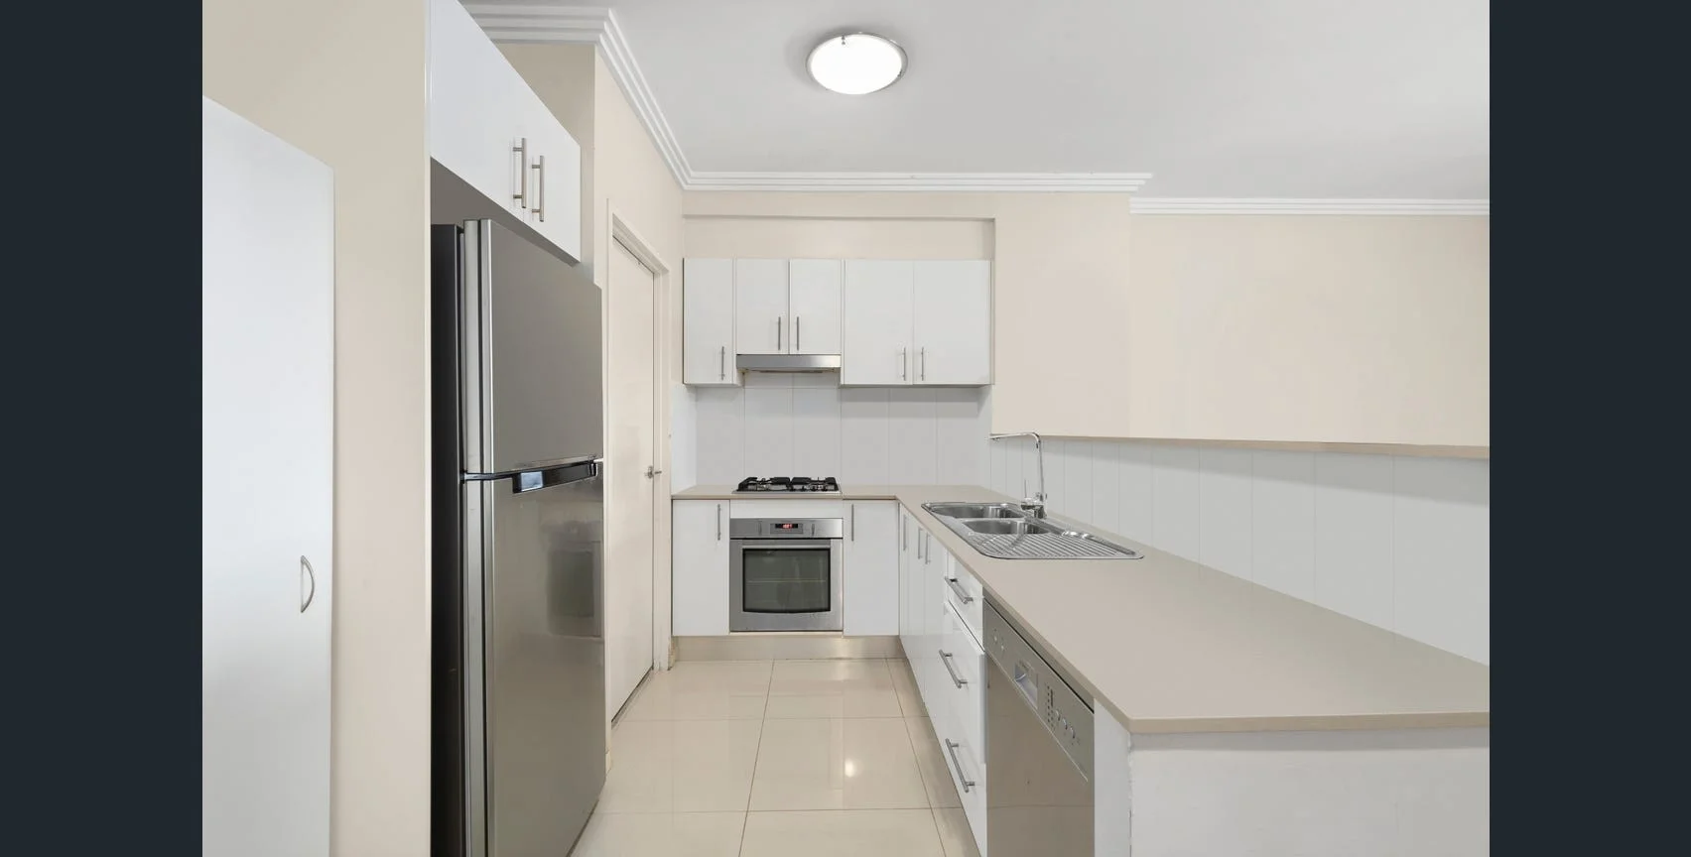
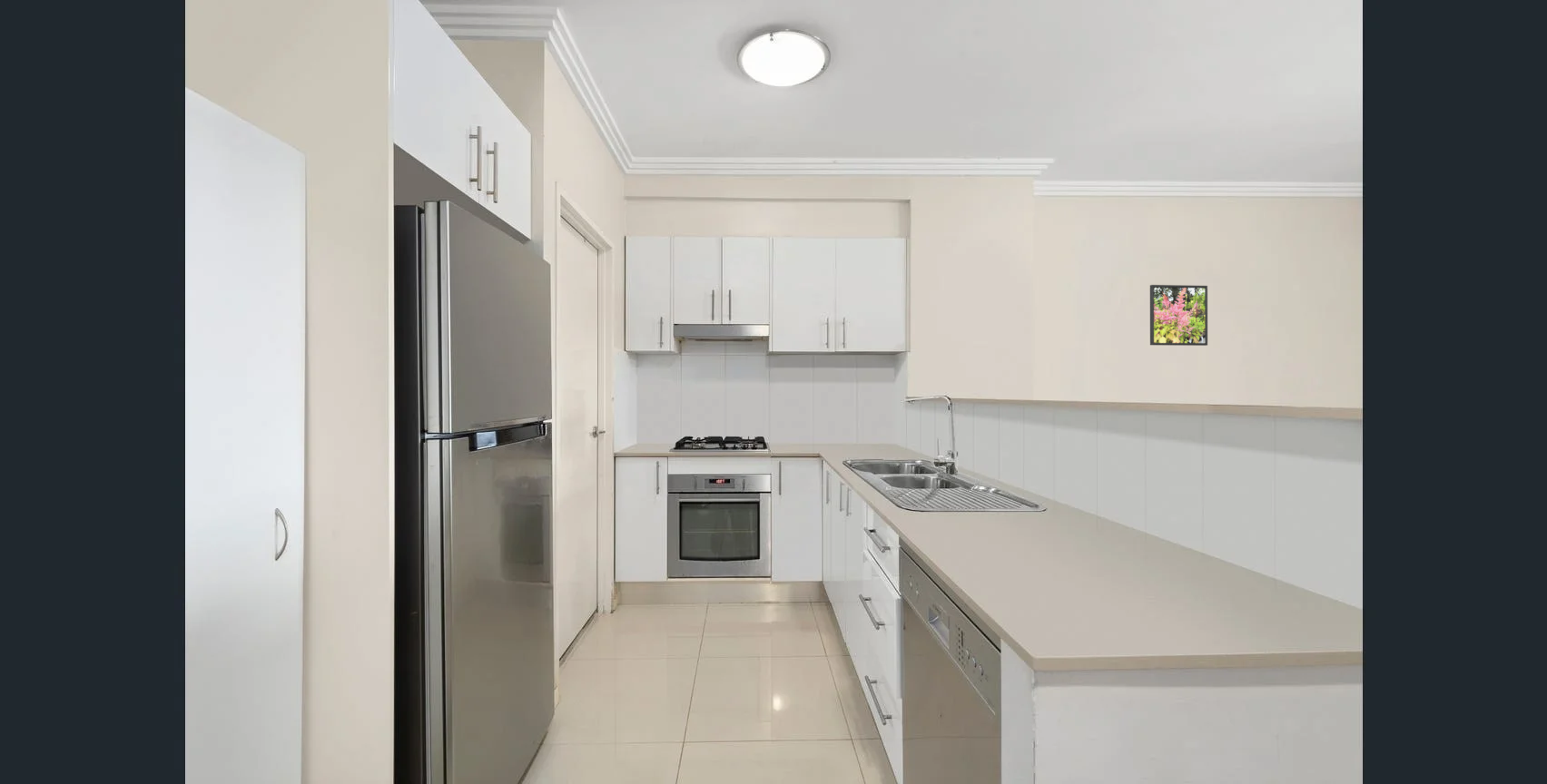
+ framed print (1178, 315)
